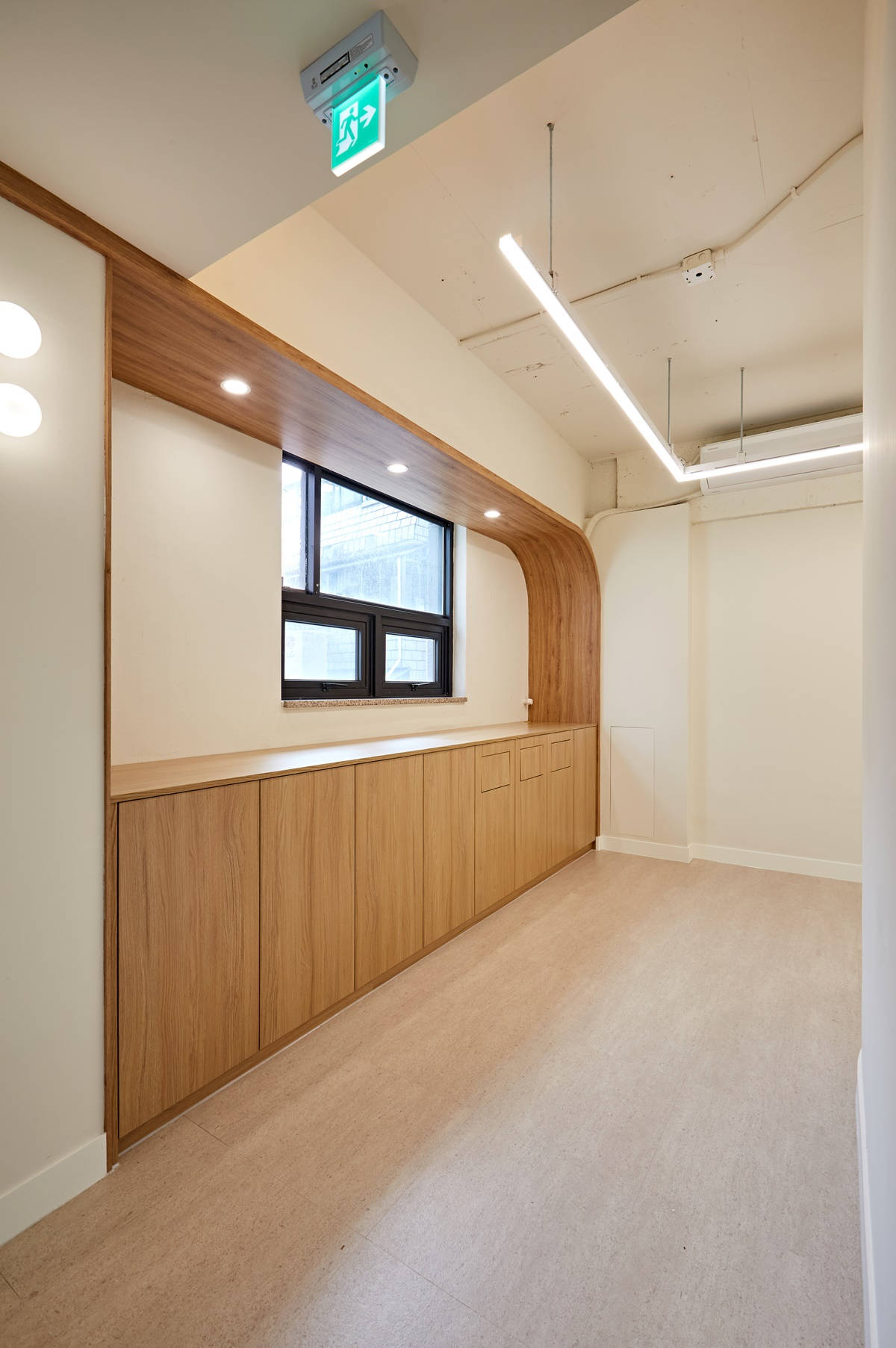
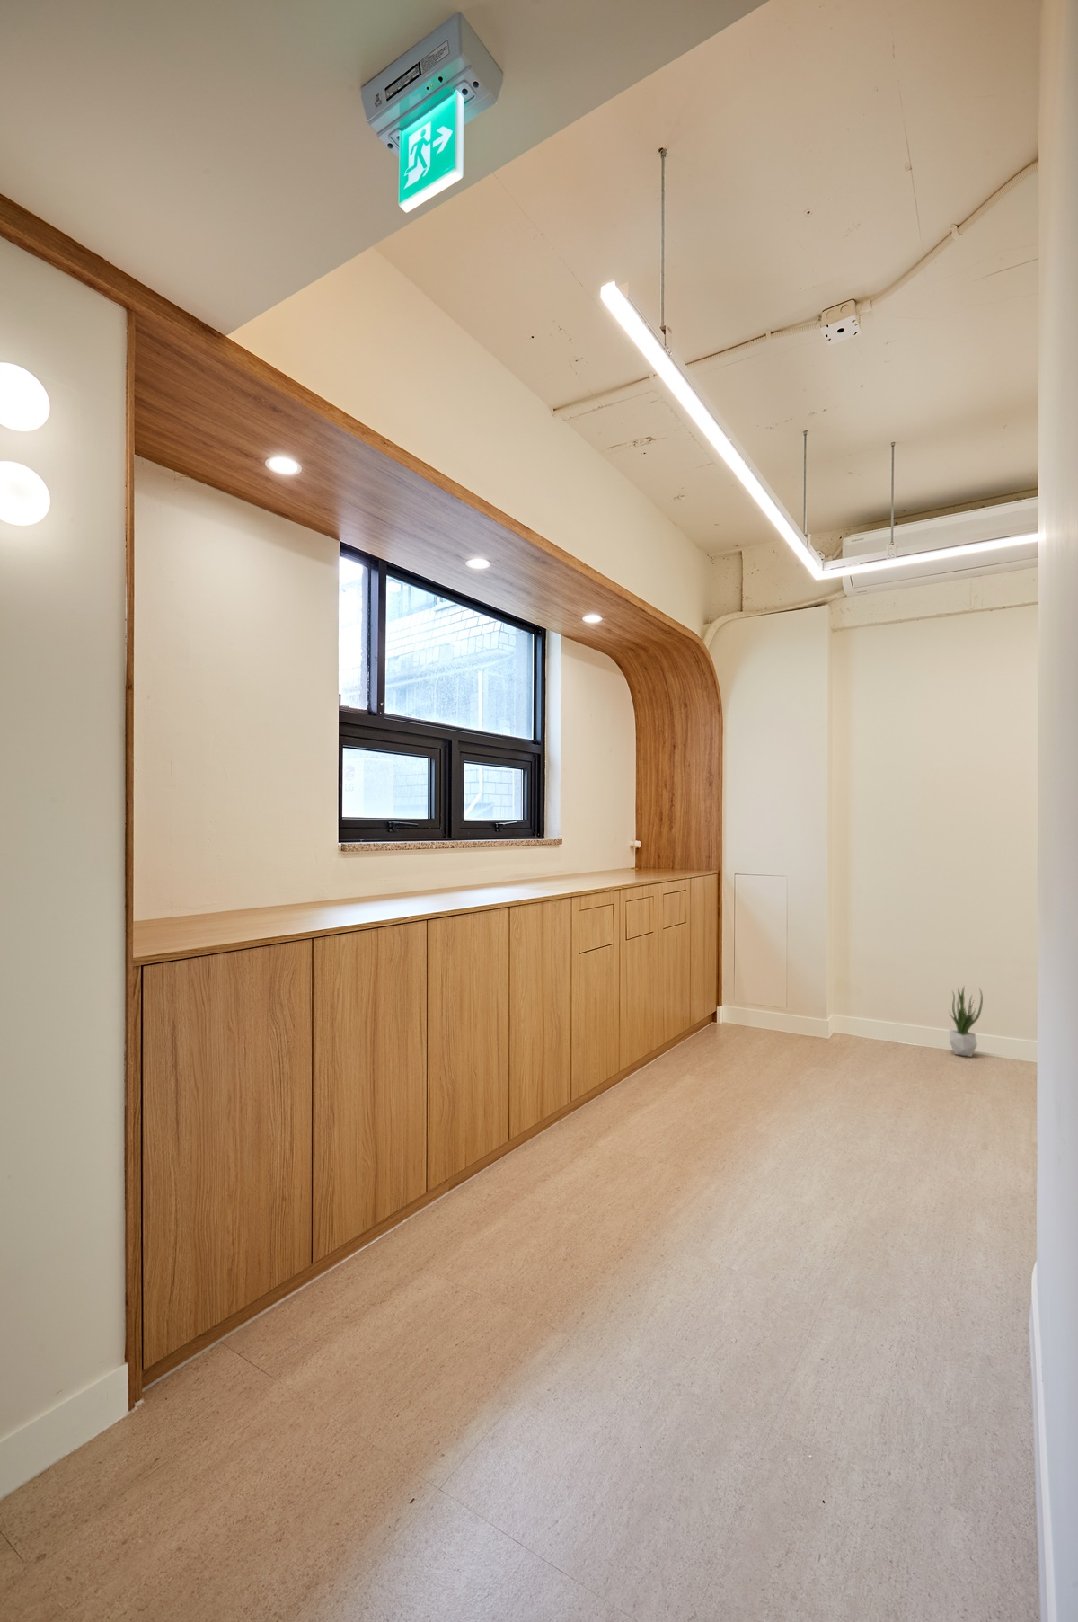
+ potted plant (965, 1020)
